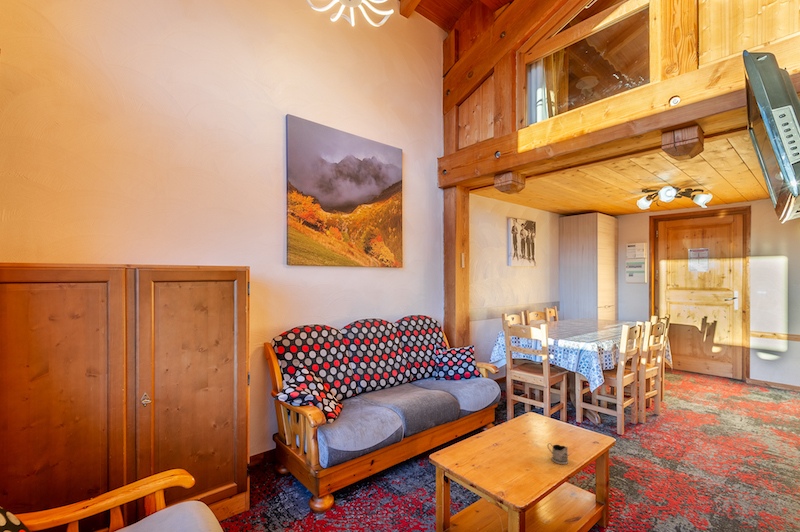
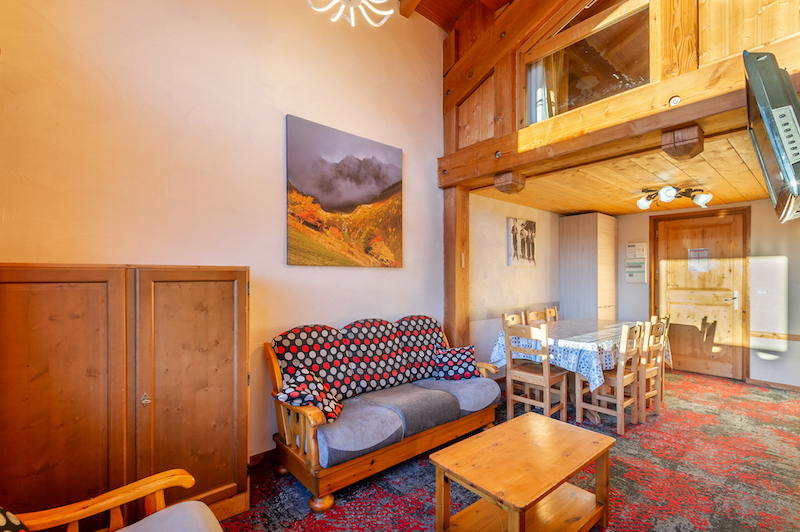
- tea glass holder (557, 451)
